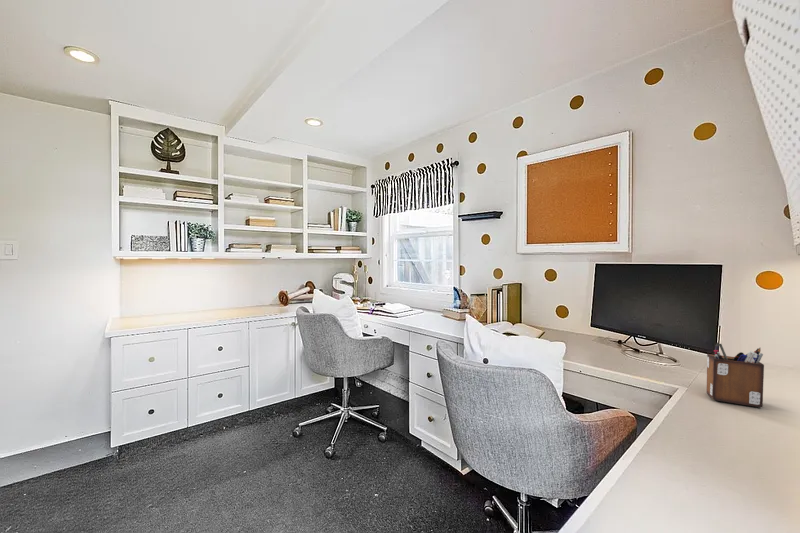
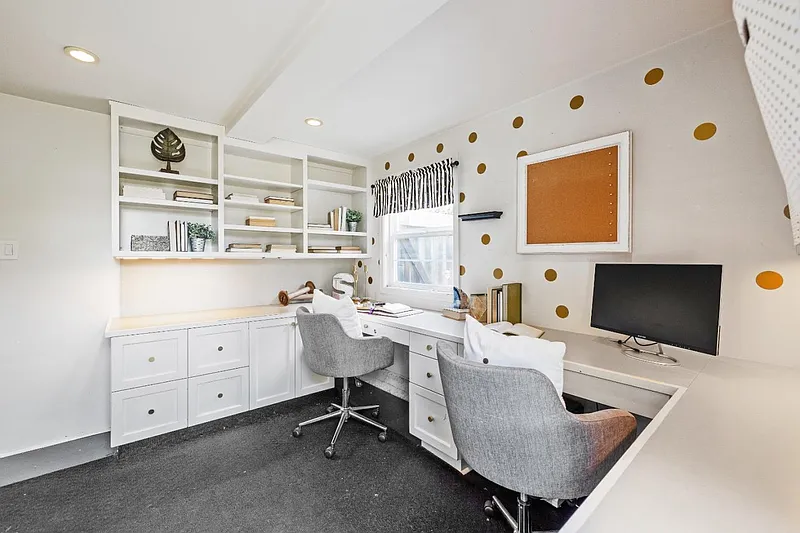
- desk organizer (733, 371)
